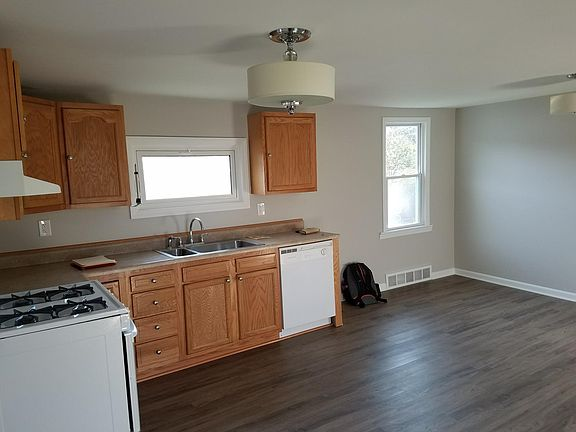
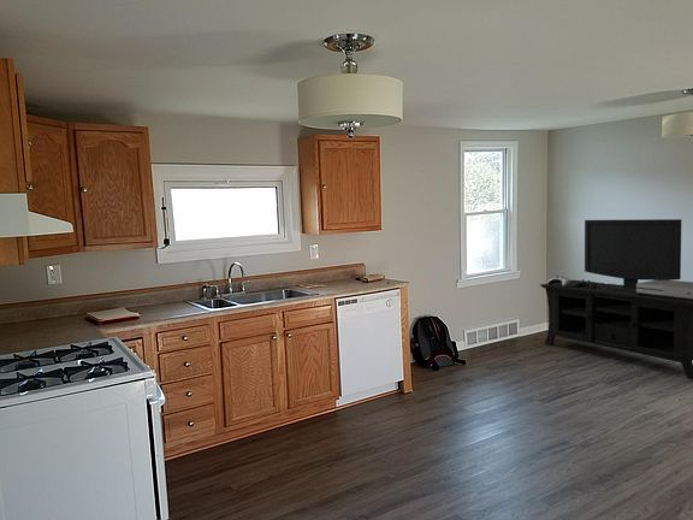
+ media console (624, 289)
